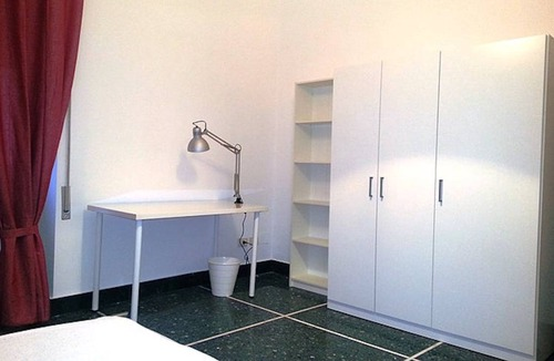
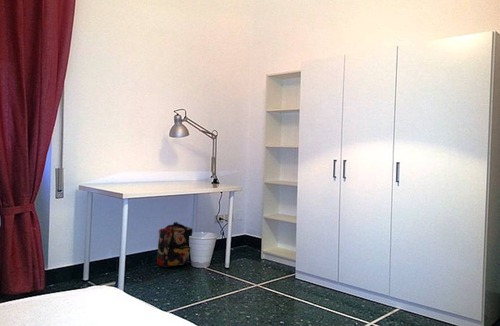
+ backpack (173, 243)
